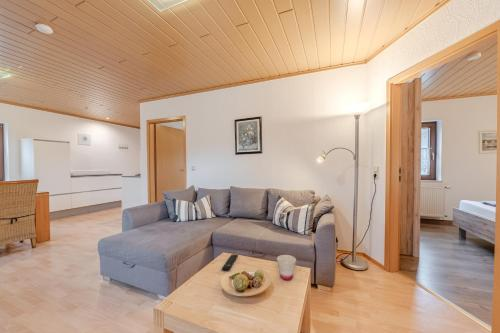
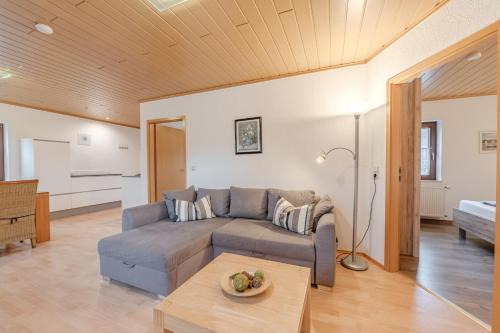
- remote control (230, 262)
- cup (286, 268)
